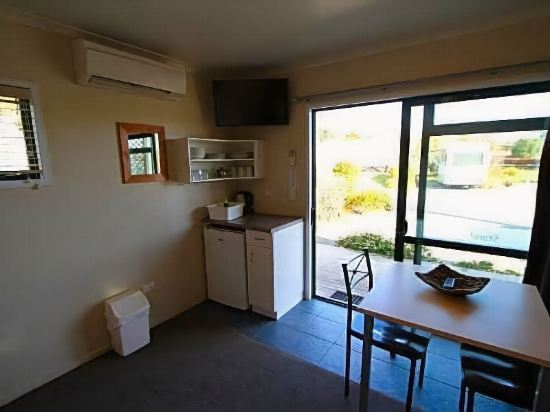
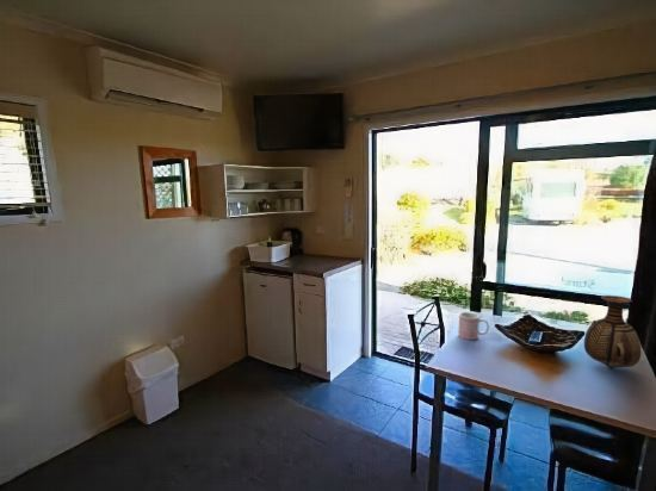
+ vase (612, 332)
+ mug (471, 325)
